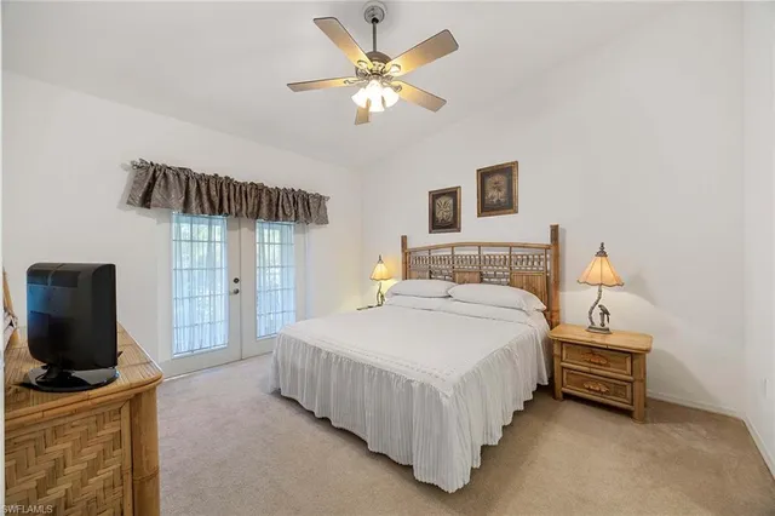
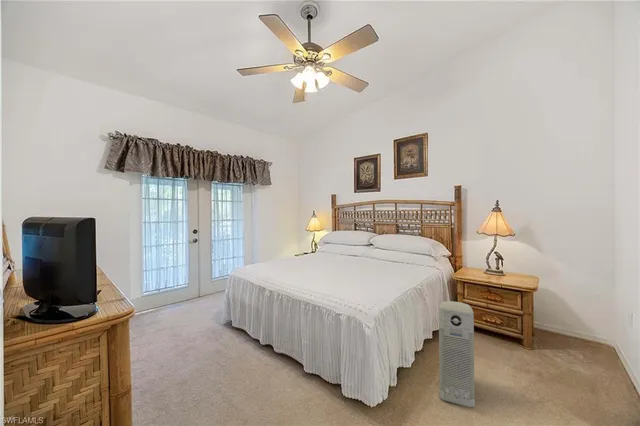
+ air purifier (456, 347)
